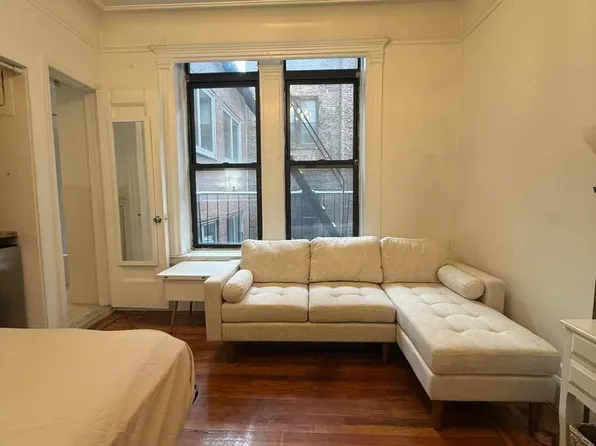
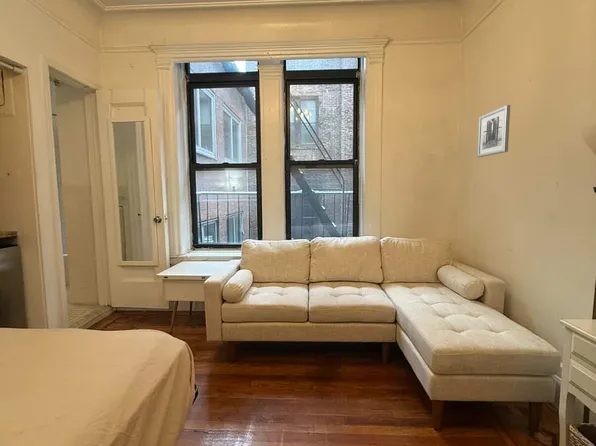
+ wall art (492, 133)
